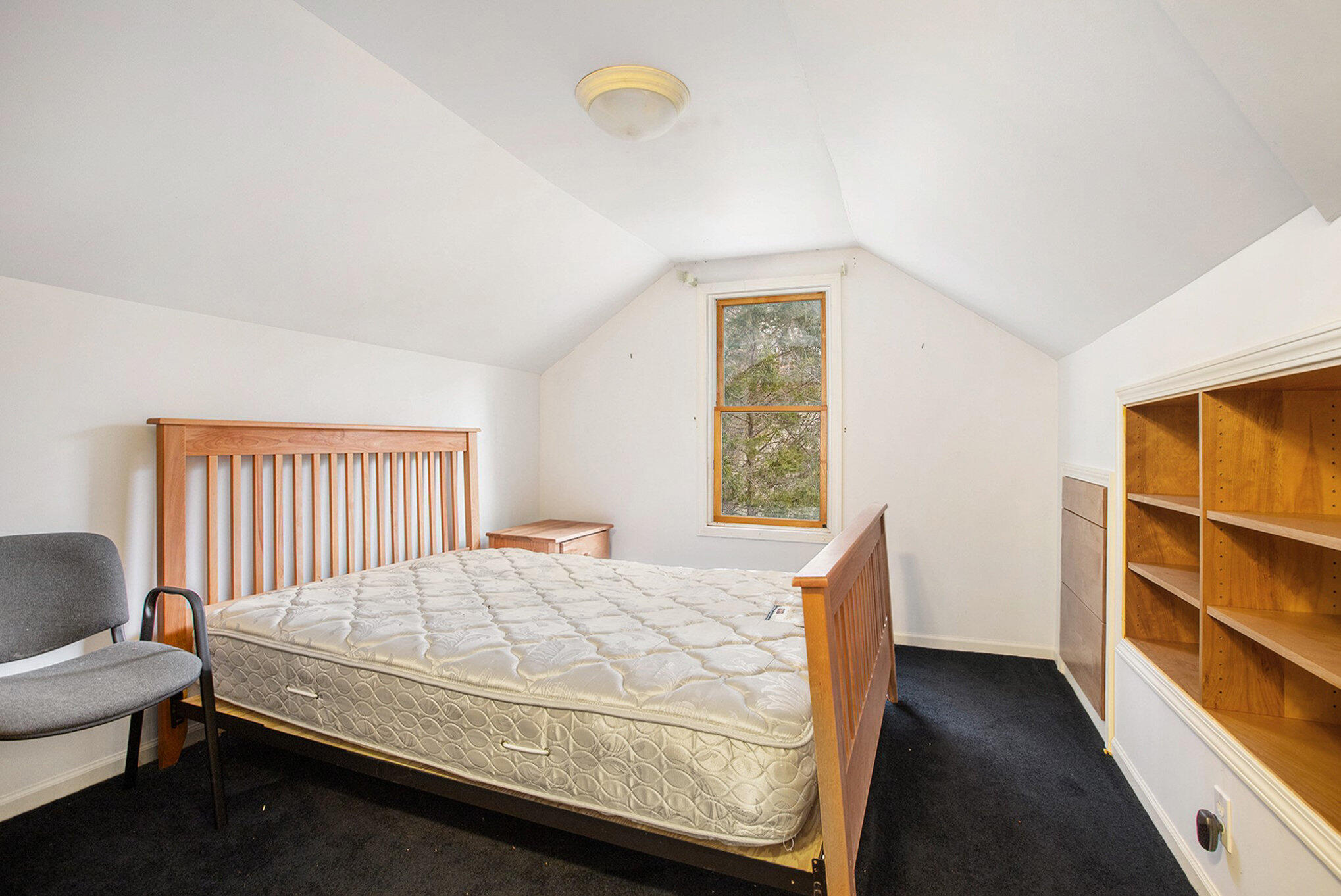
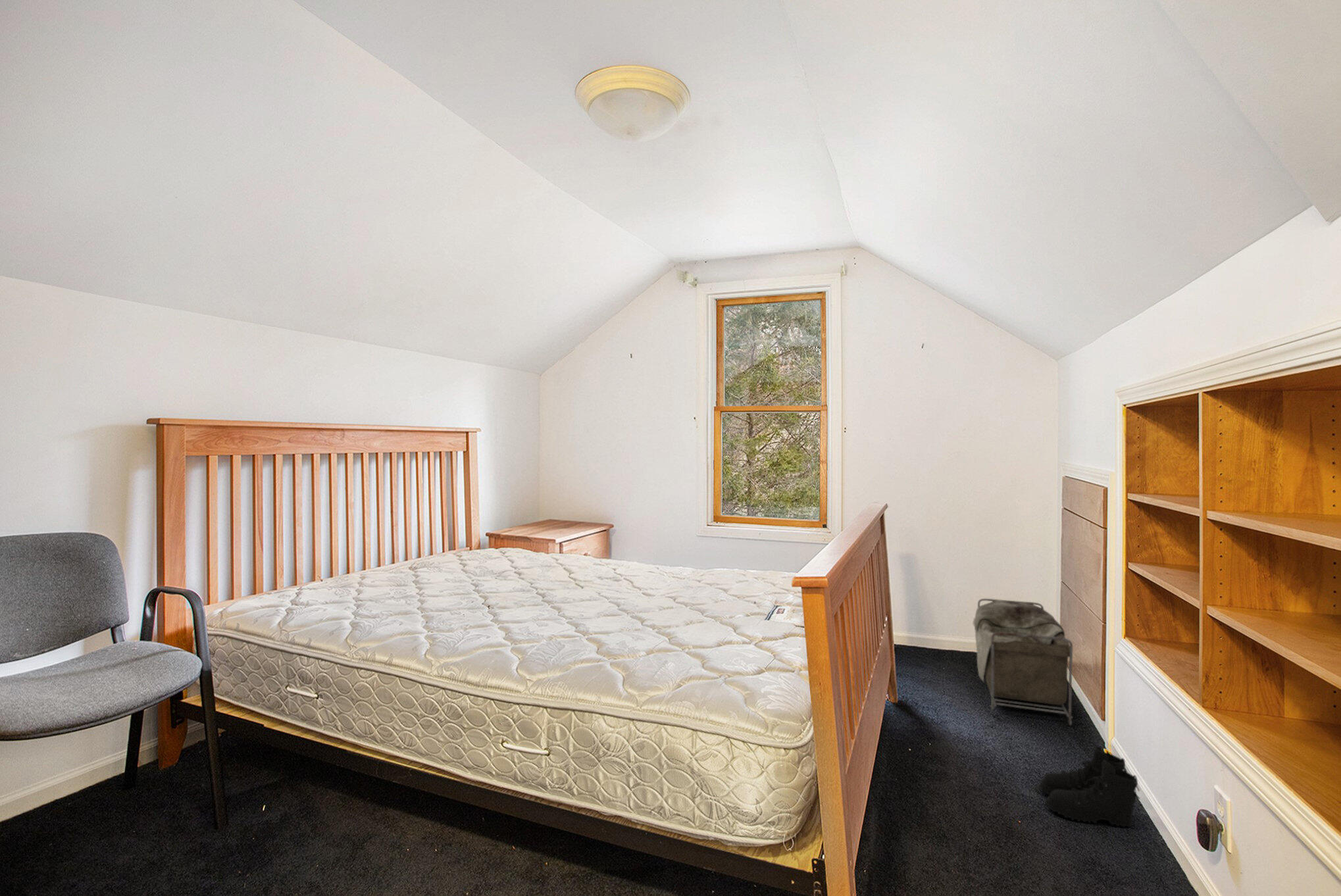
+ laundry basket (1019, 653)
+ boots (1086, 780)
